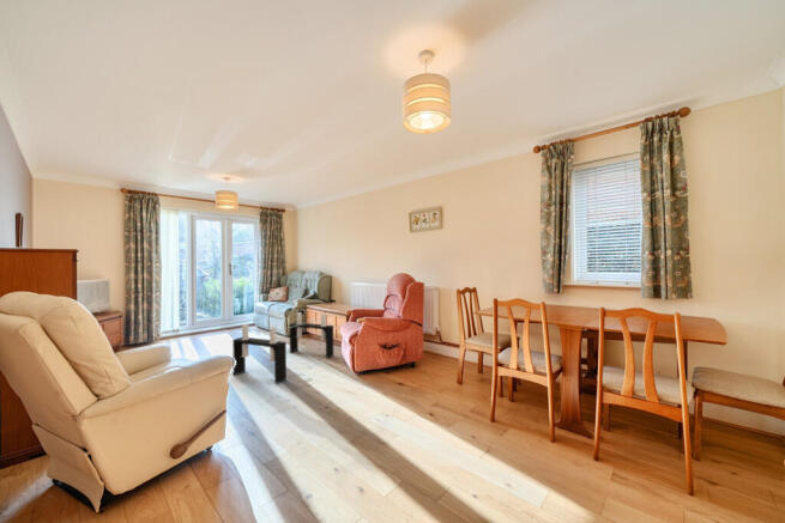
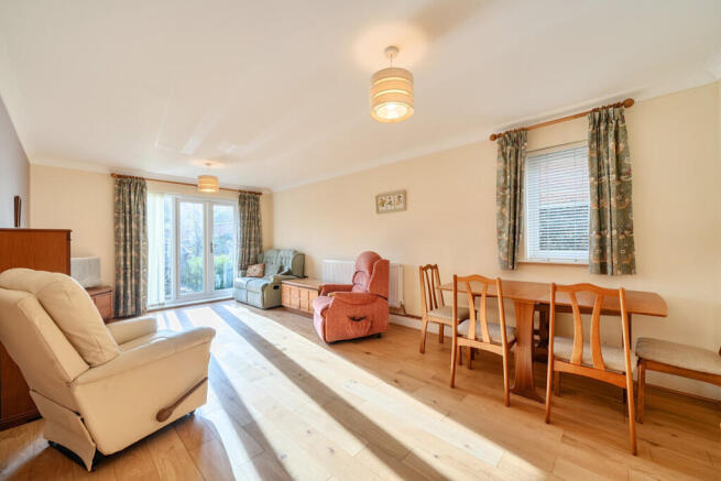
- coffee table (285, 342)
